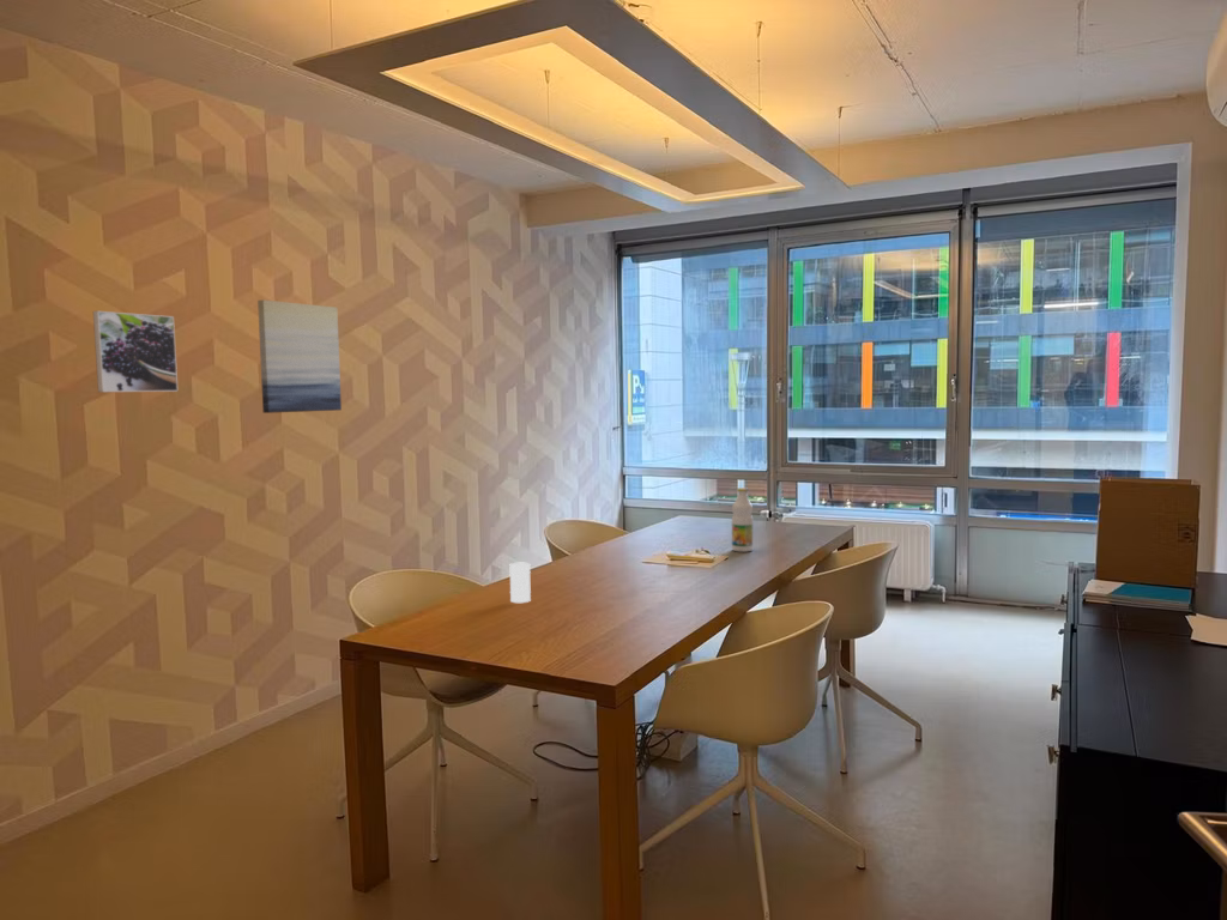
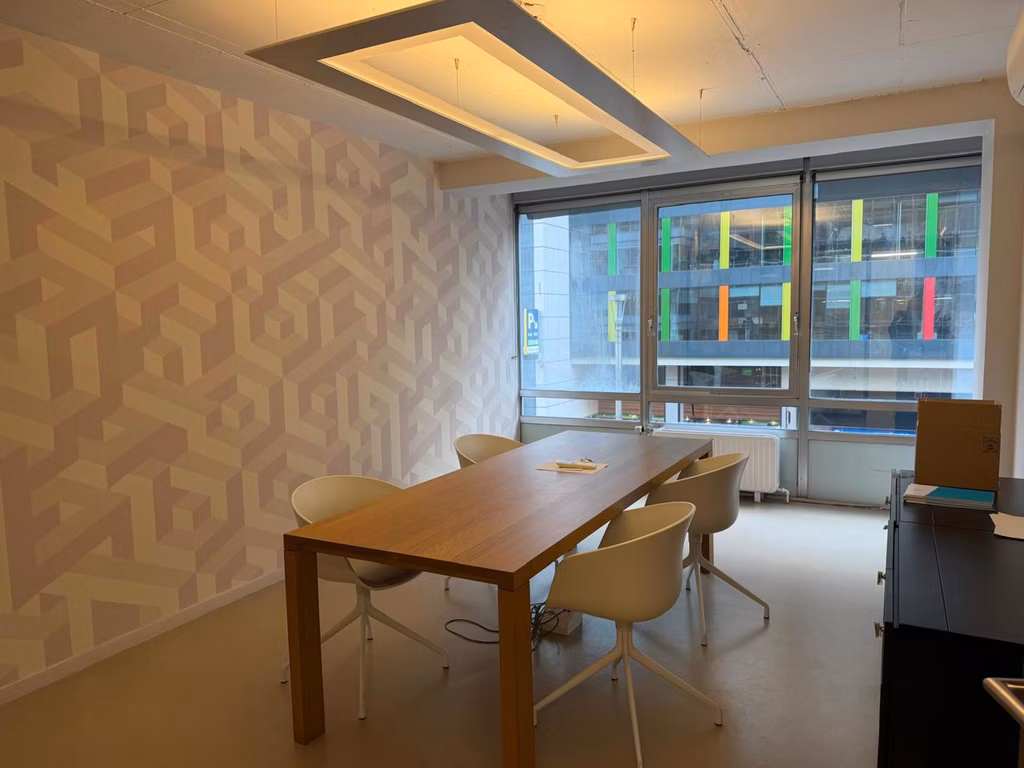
- bottle (742, 519)
- barrel (520, 582)
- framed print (137, 352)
- wall art (301, 357)
